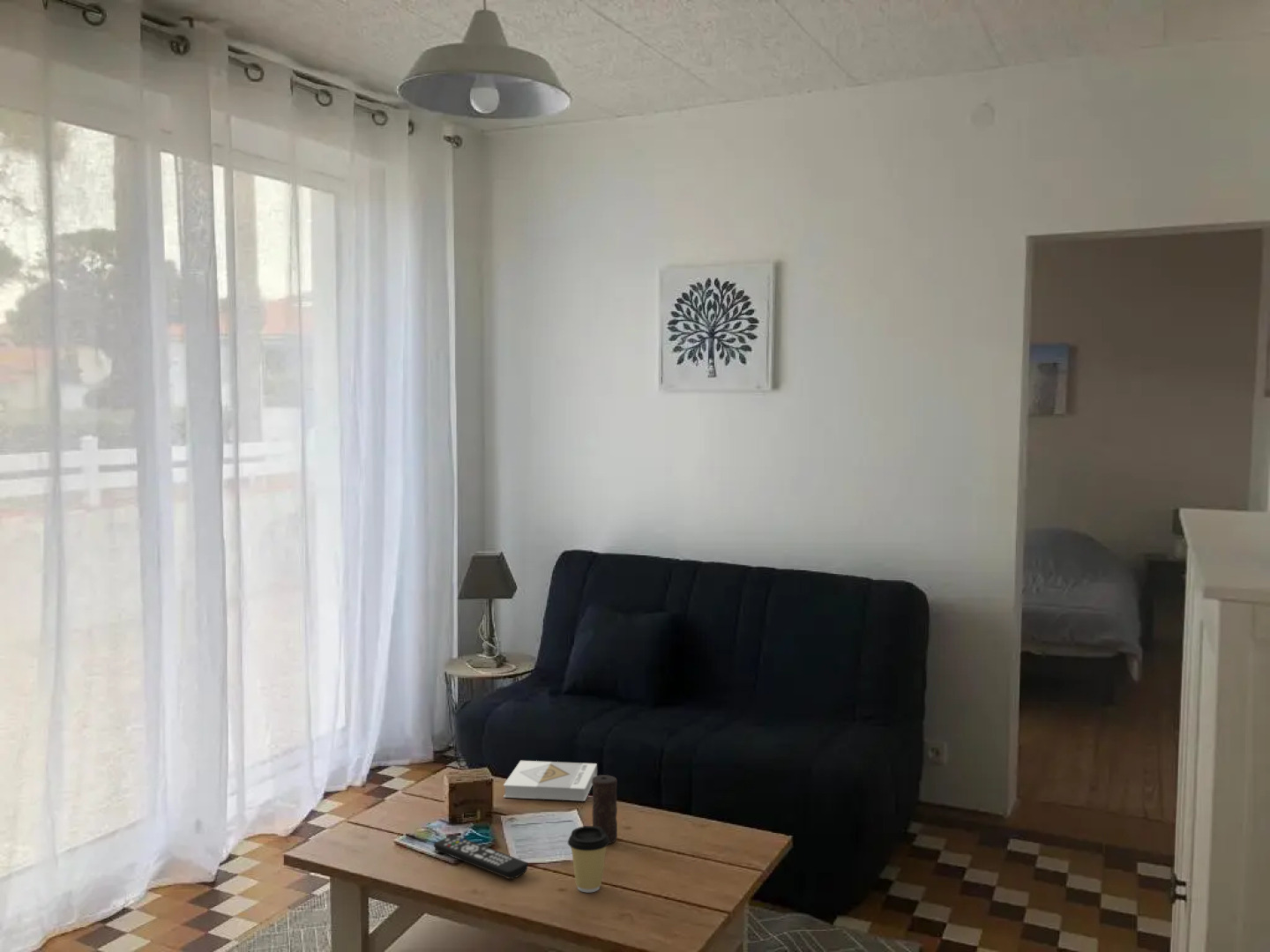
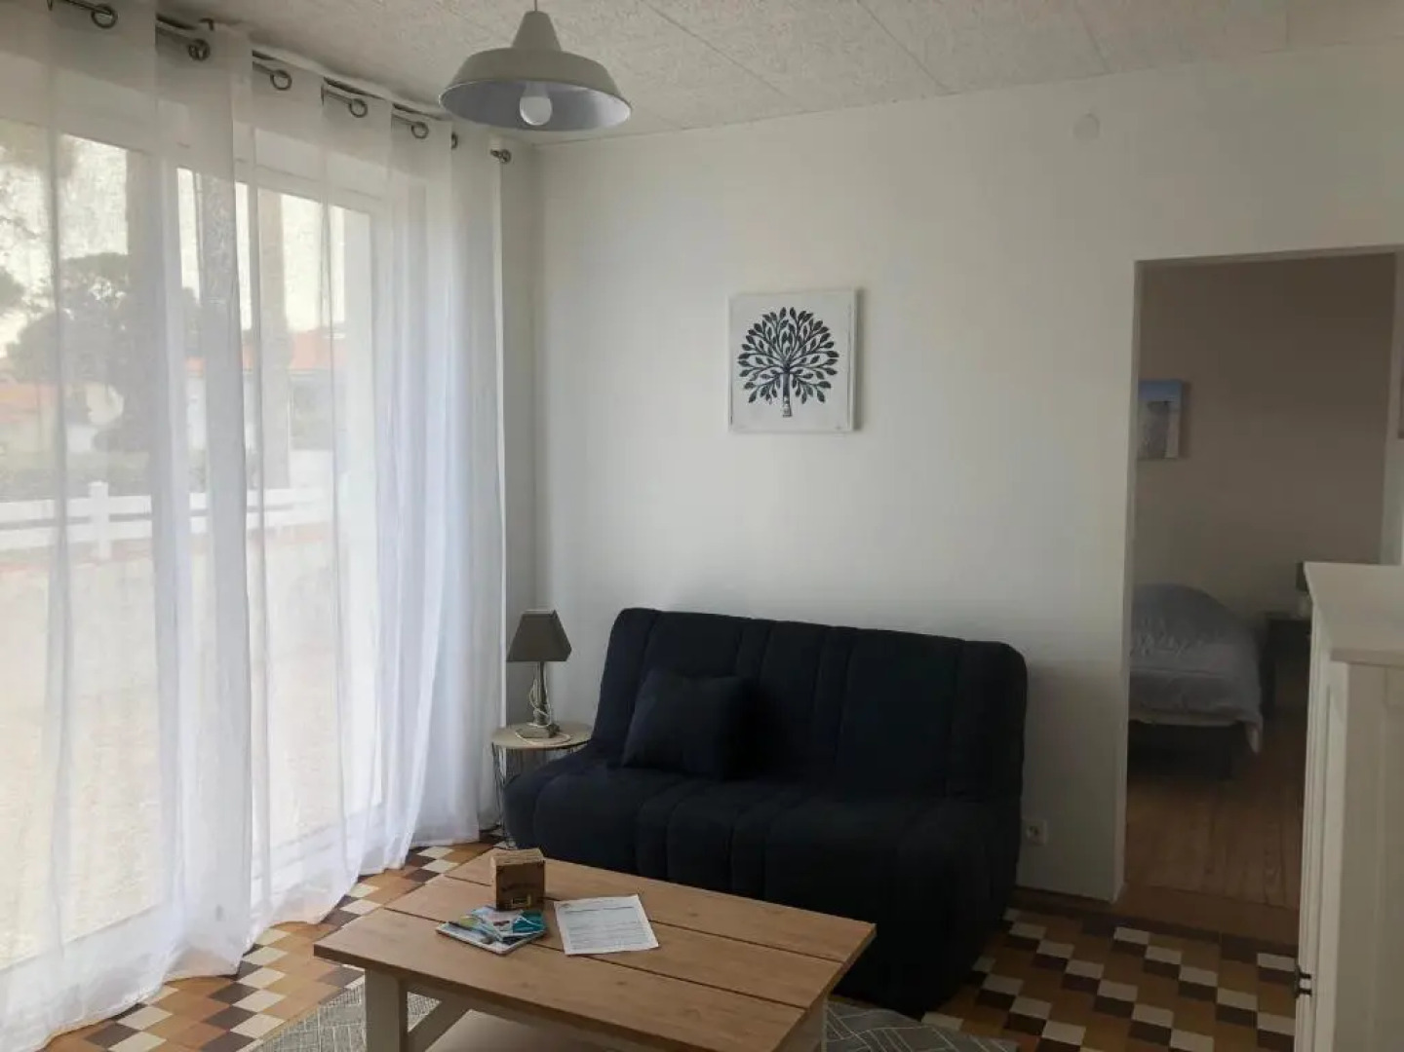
- book (551, 779)
- candle (604, 808)
- coffee cup (588, 859)
- remote control (480, 857)
